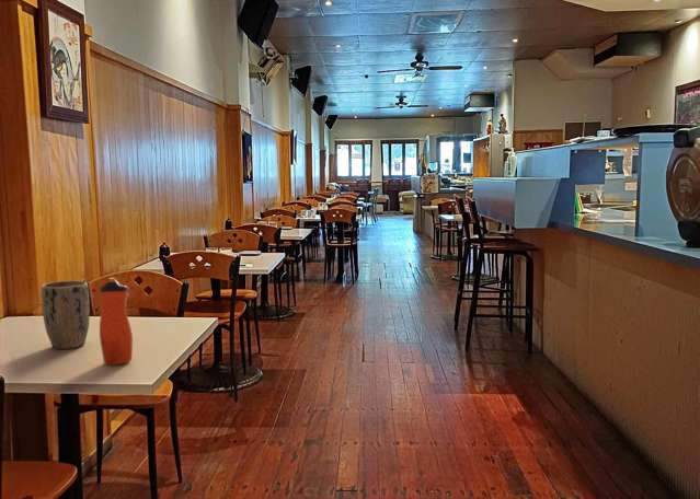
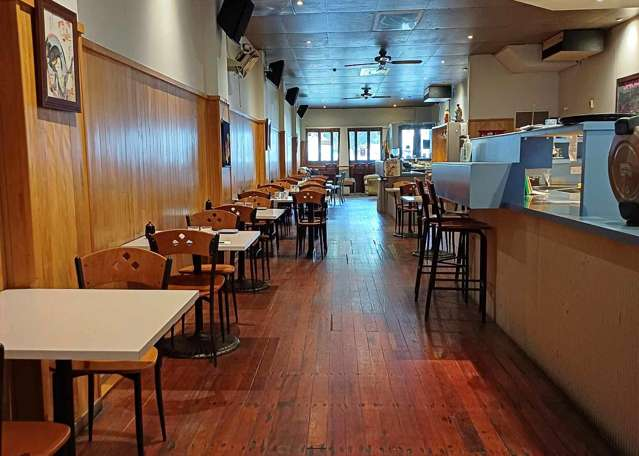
- plant pot (66, 314)
- water bottle (115, 320)
